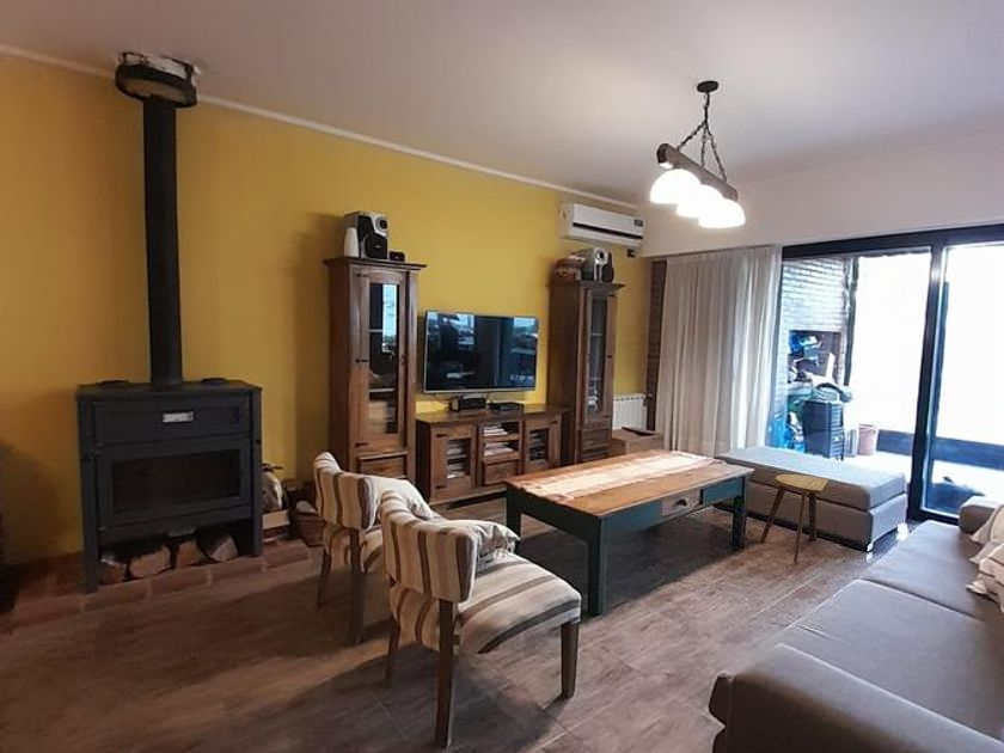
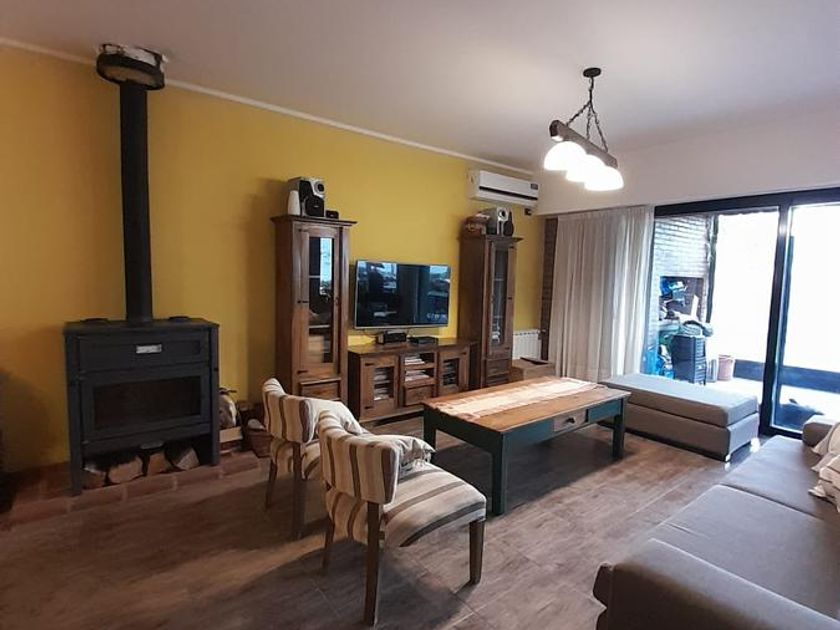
- stool (800, 513)
